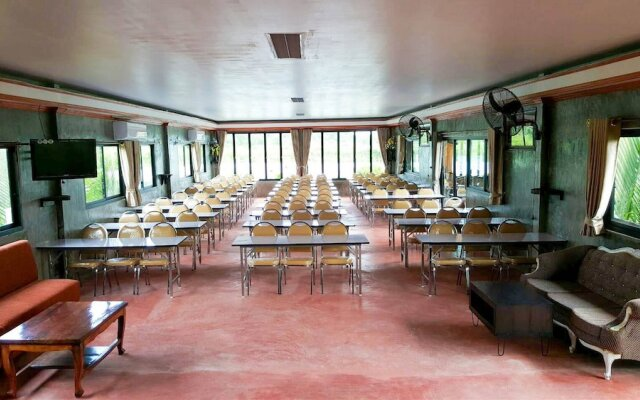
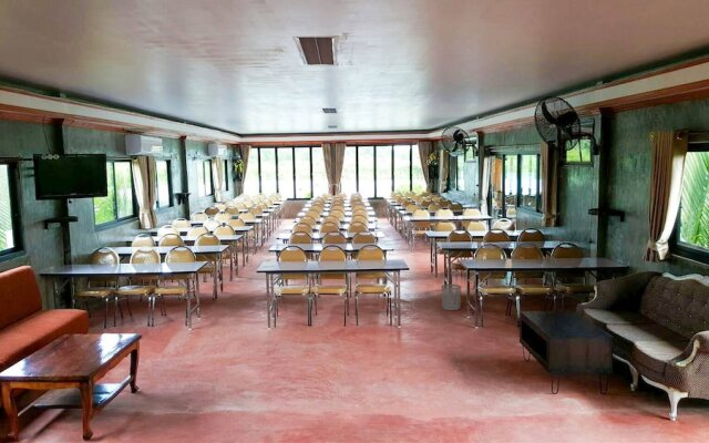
+ waste bin (451, 297)
